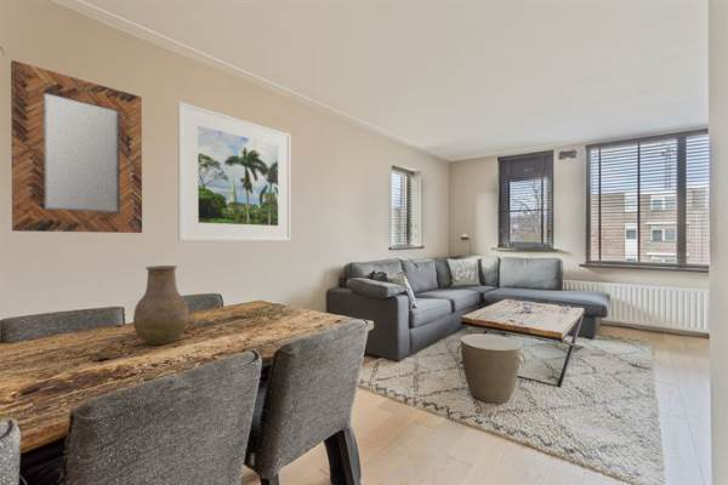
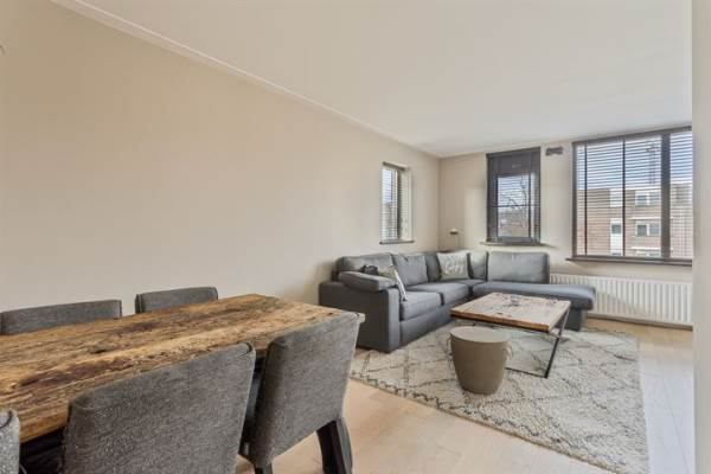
- home mirror (83, 156)
- vase (161, 303)
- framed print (241, 179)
